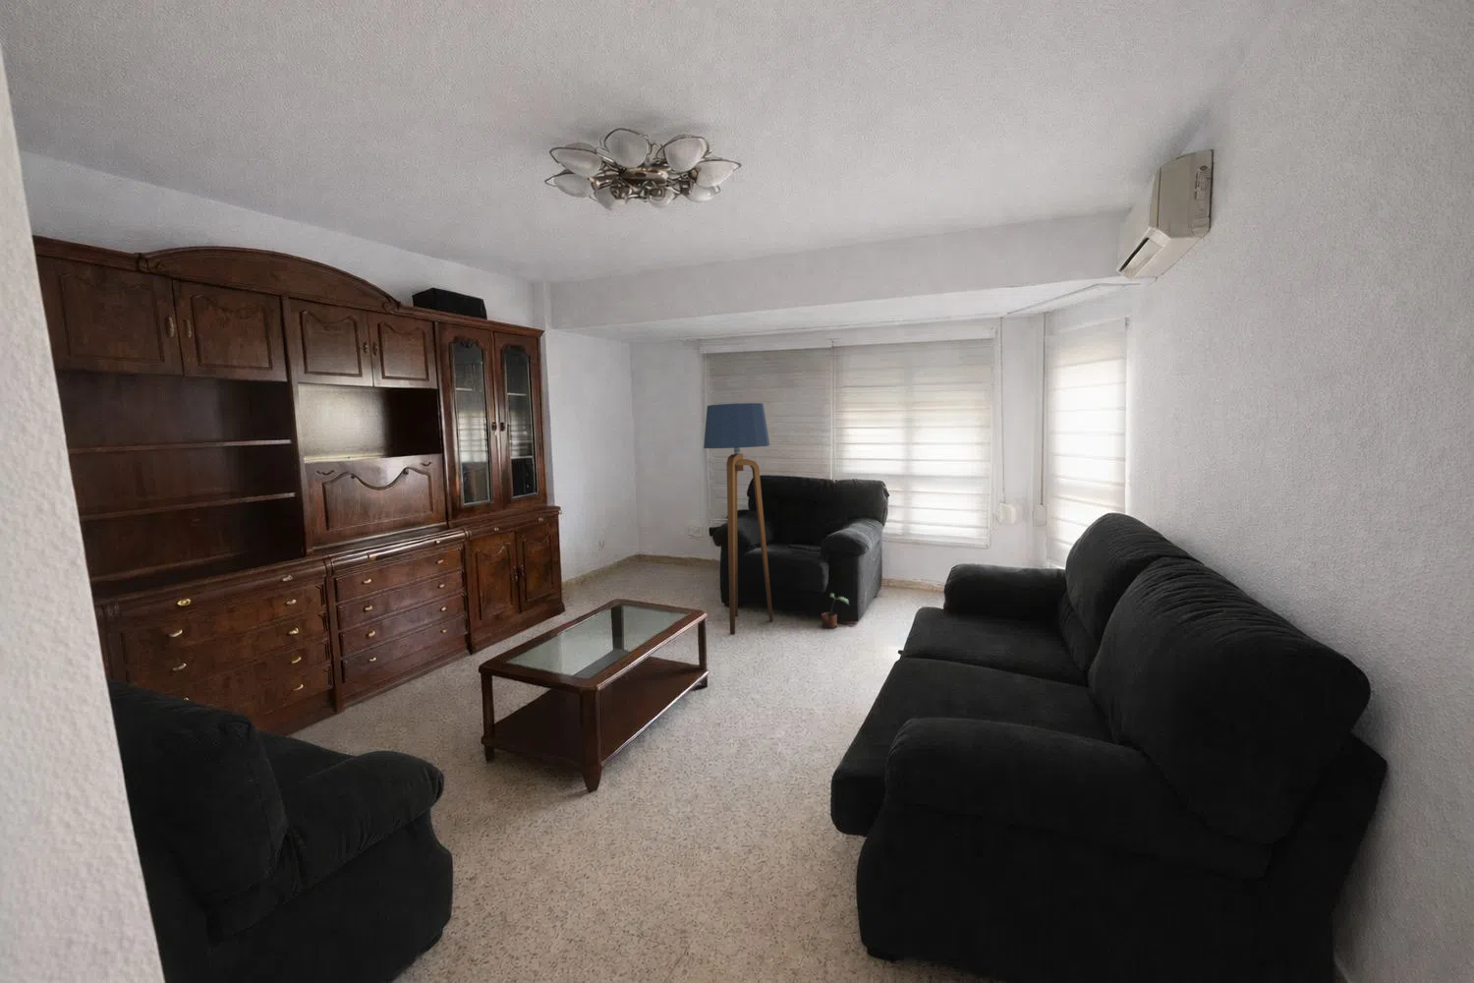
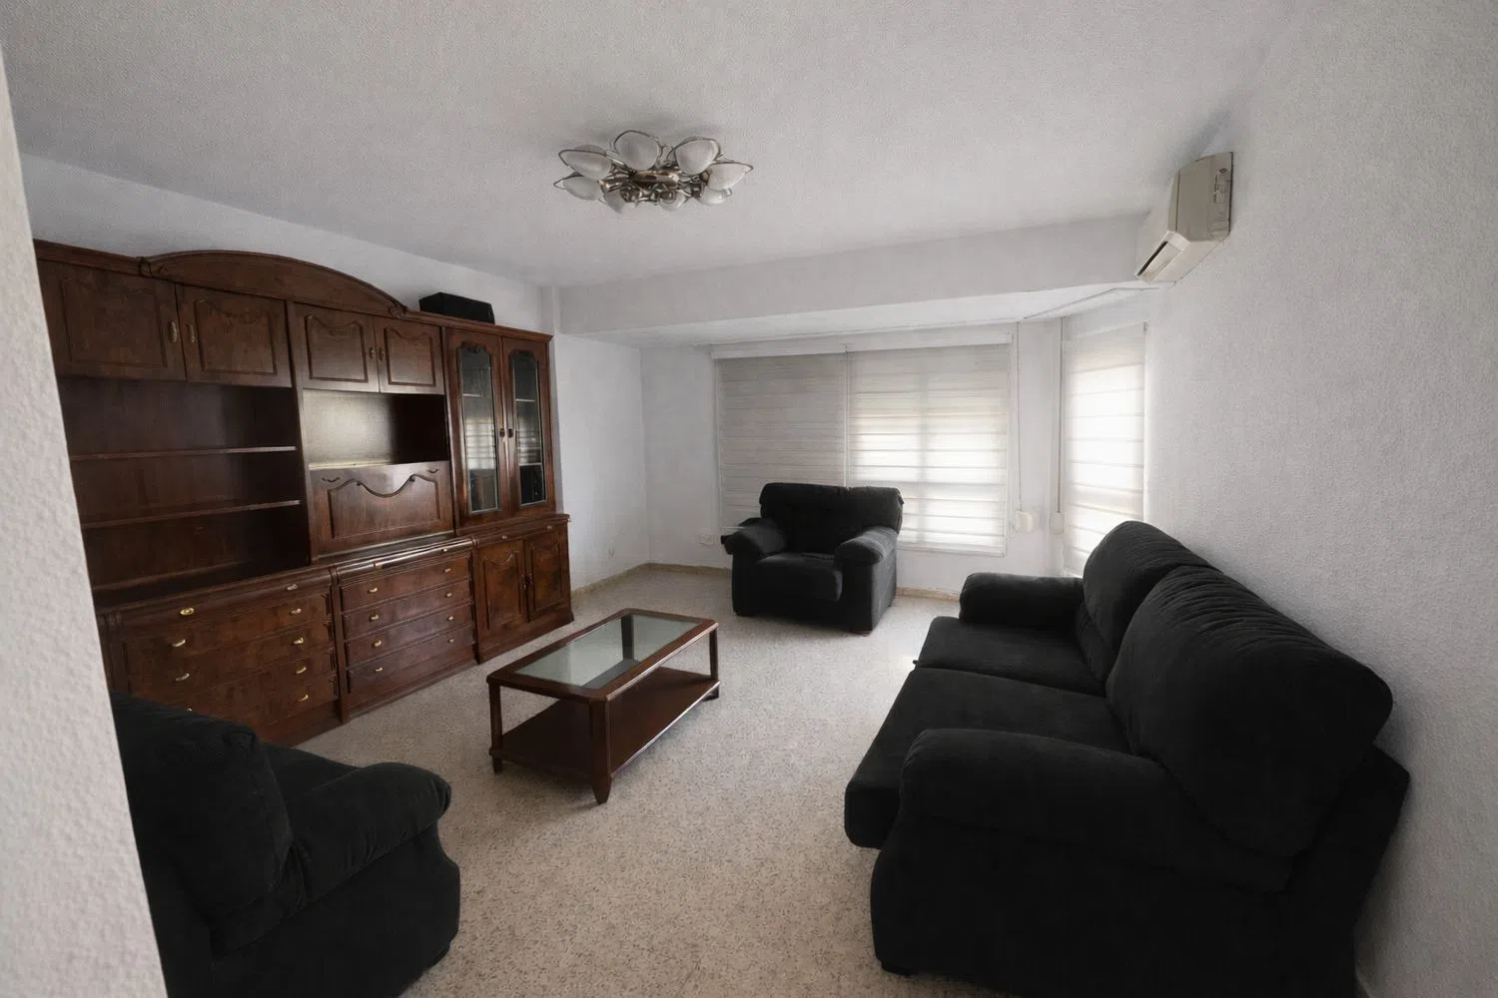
- potted plant (831, 609)
- floor lamp (736, 516)
